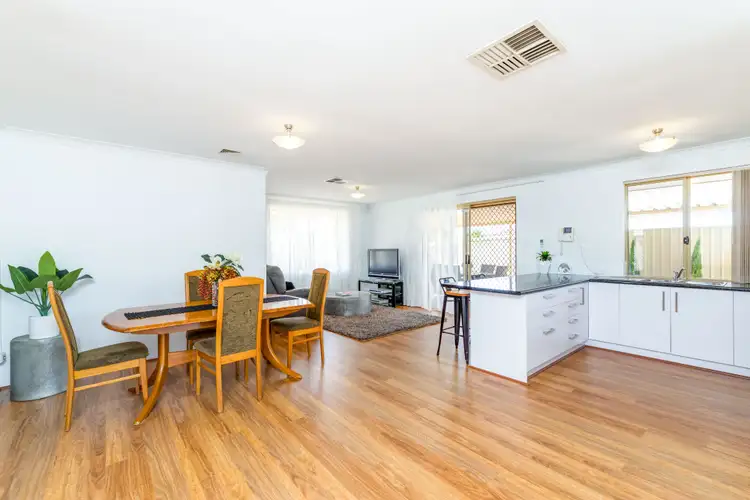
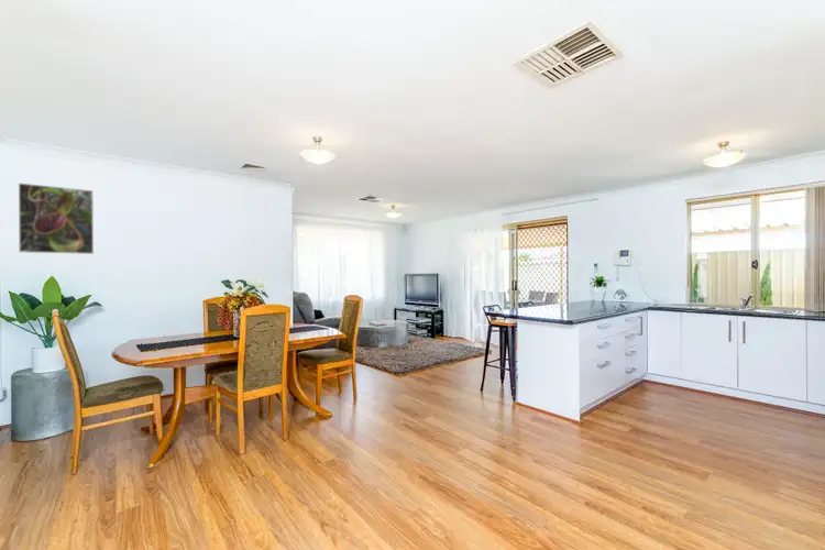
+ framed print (57, 220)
